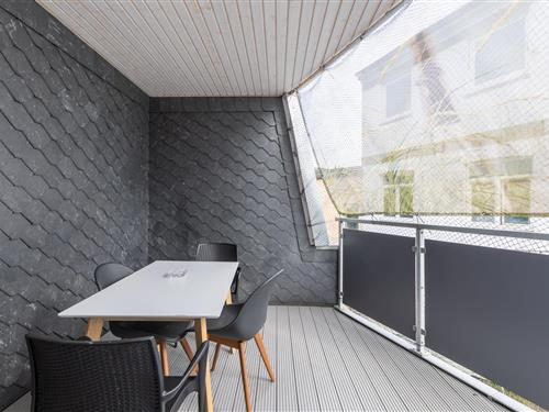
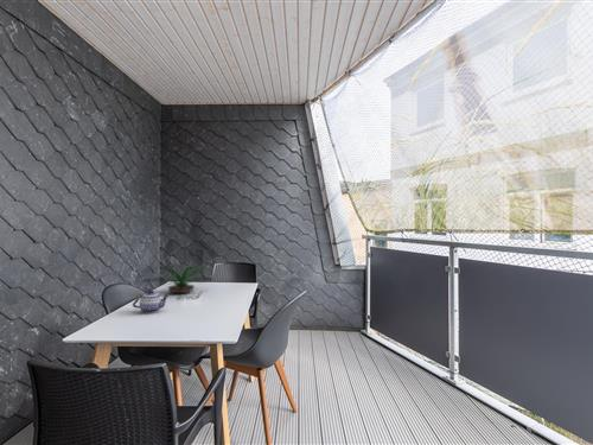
+ teapot (151, 300)
+ plant (179, 279)
